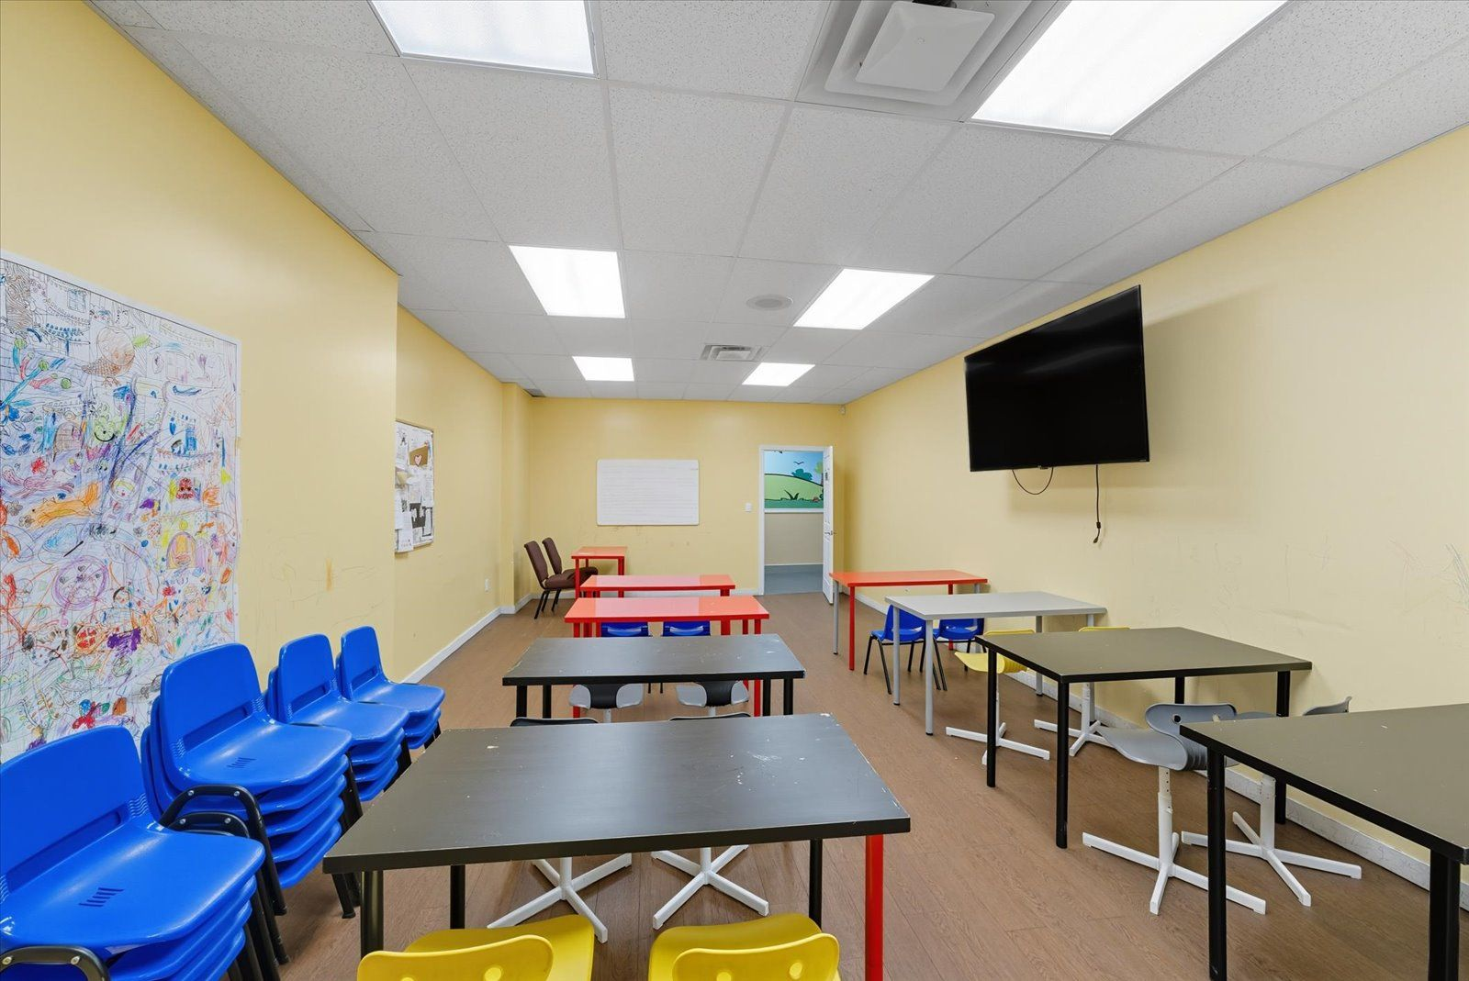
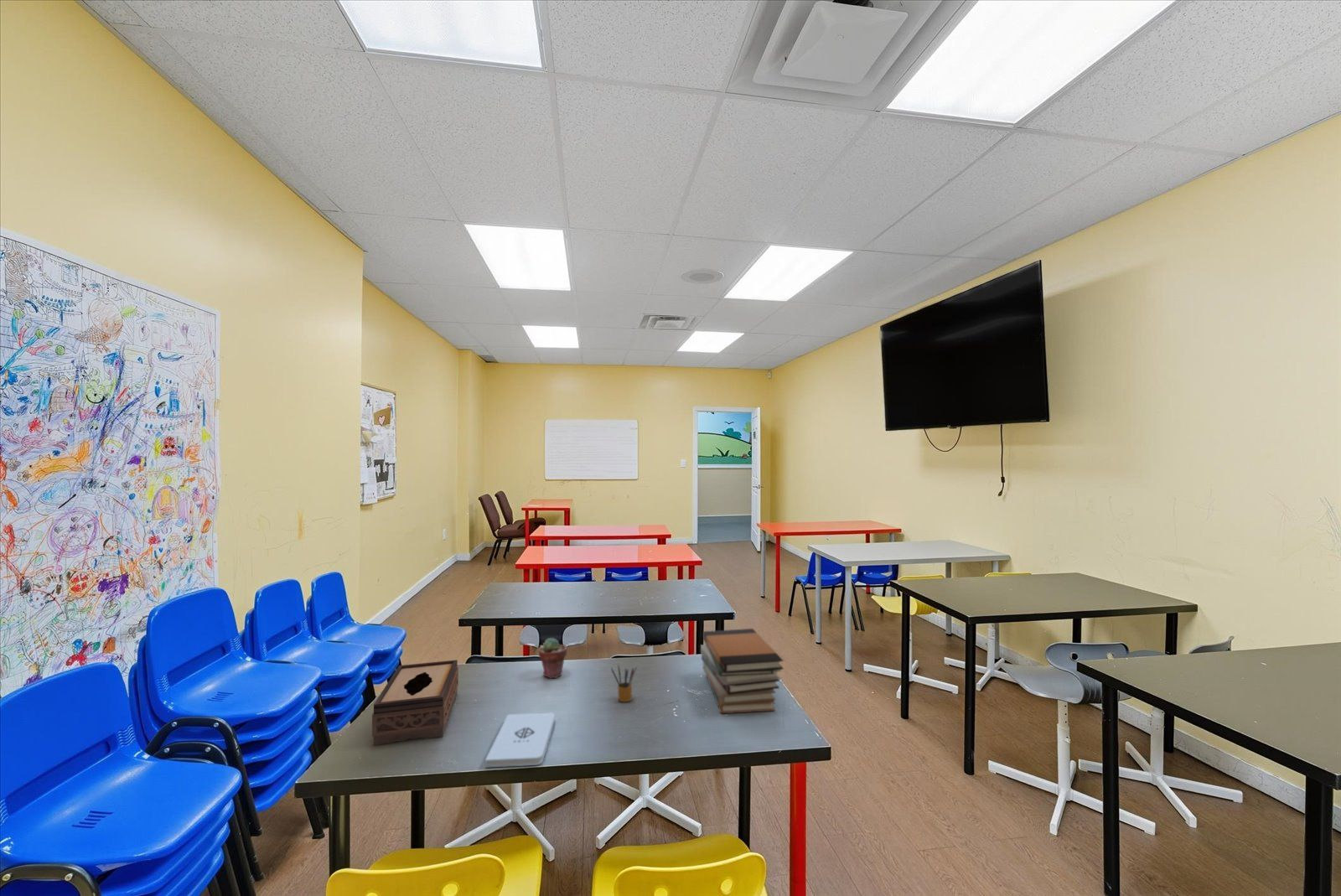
+ notepad (523, 738)
+ potted succulent (552, 655)
+ pencil box (624, 682)
+ book stack (738, 667)
+ tissue box (419, 698)
